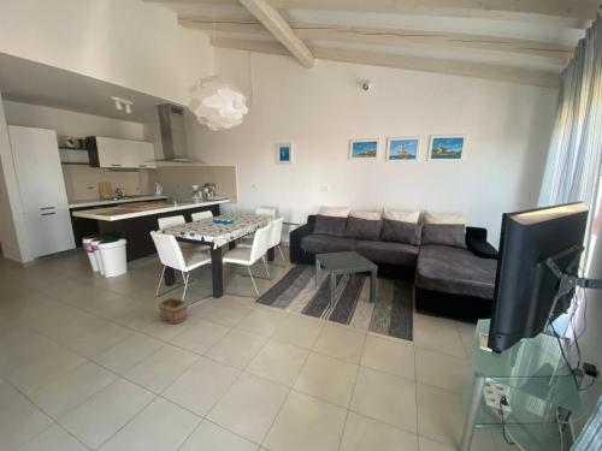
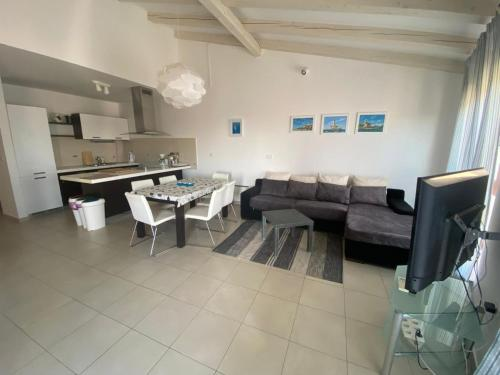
- basket (172, 301)
